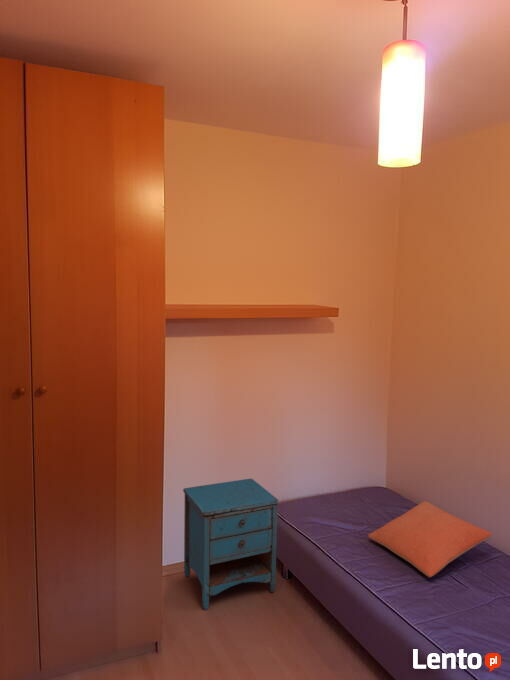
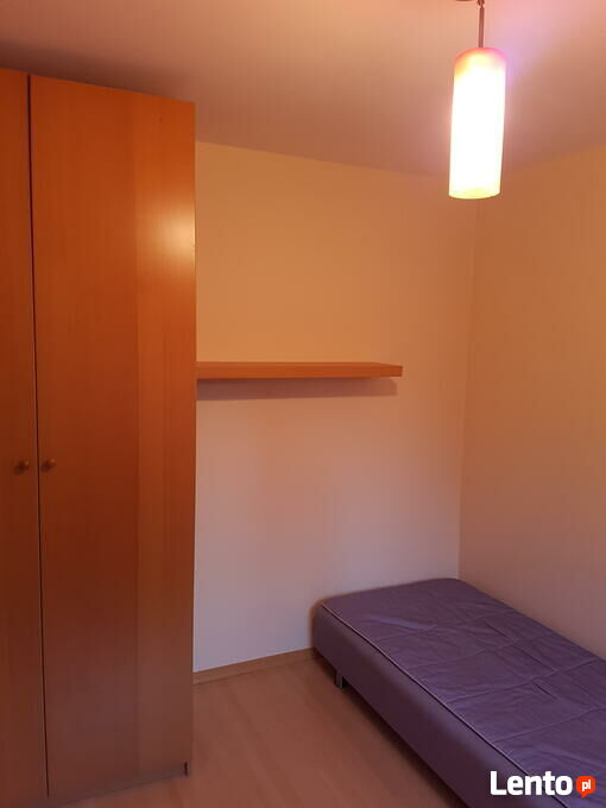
- pillow (427, 535)
- nightstand (229, 539)
